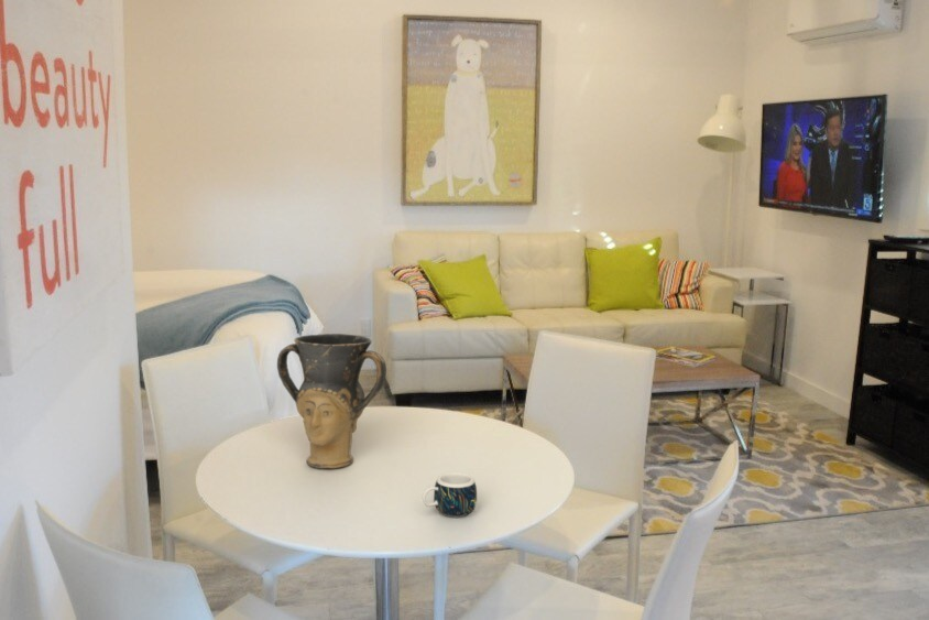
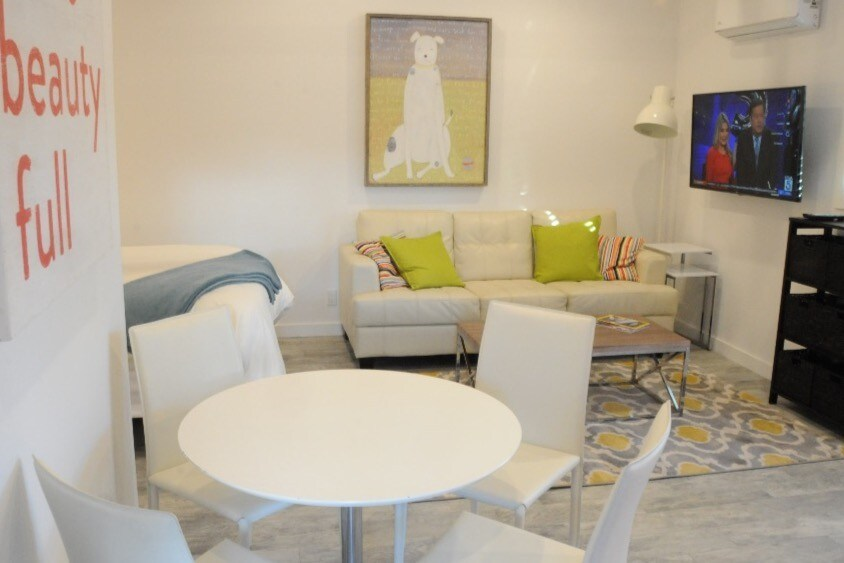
- mug (448, 496)
- vase (331, 400)
